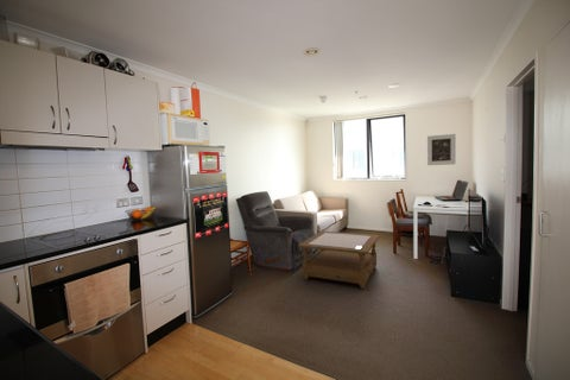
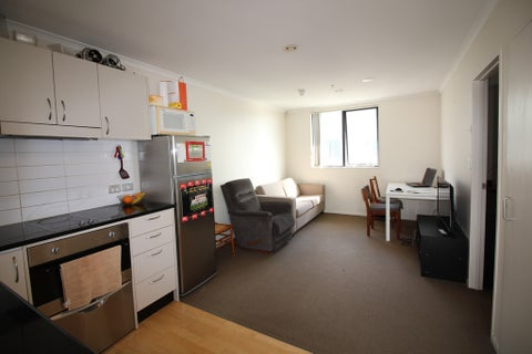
- coffee table (341, 256)
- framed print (441, 150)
